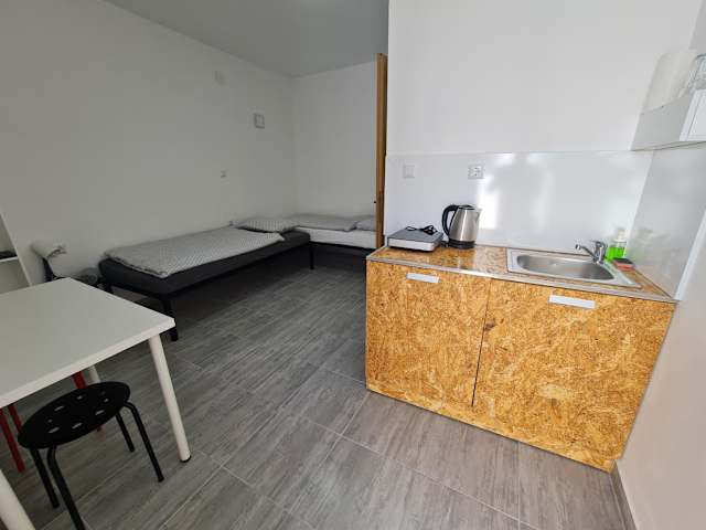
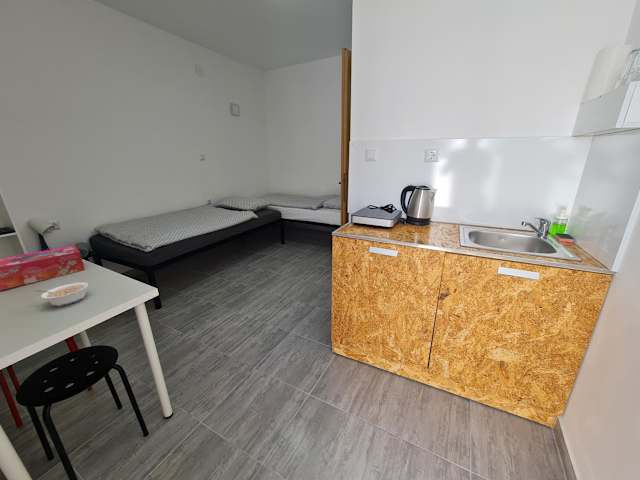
+ legume (65, 294)
+ tissue box (40, 265)
